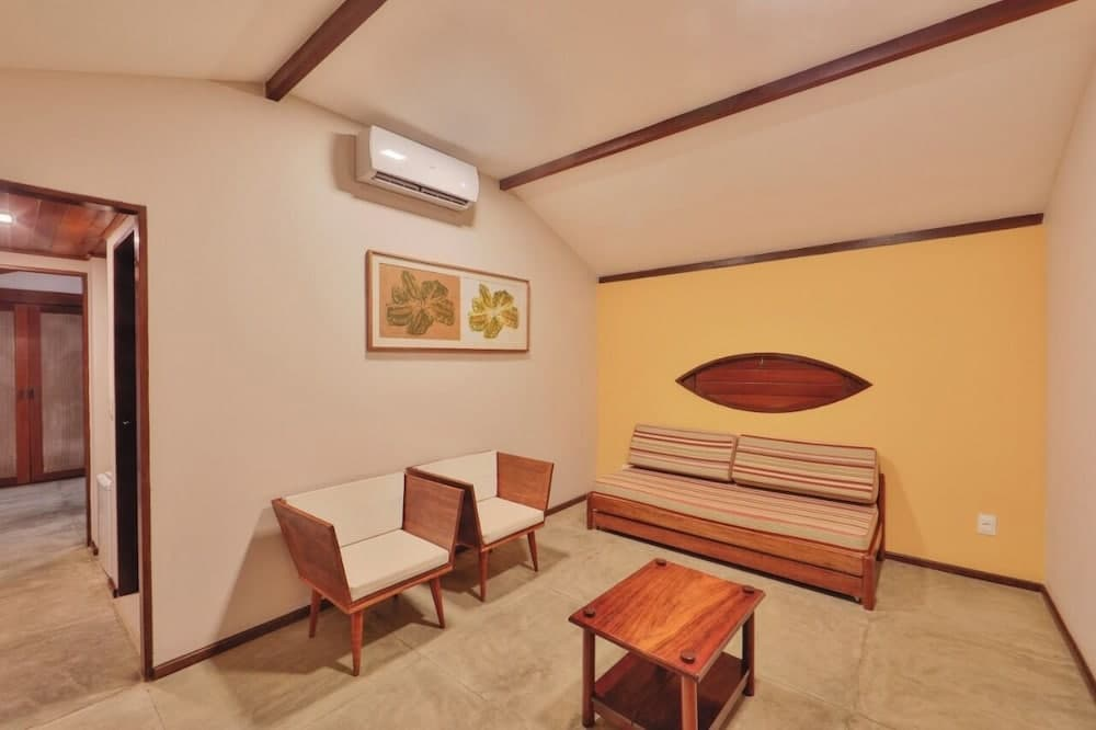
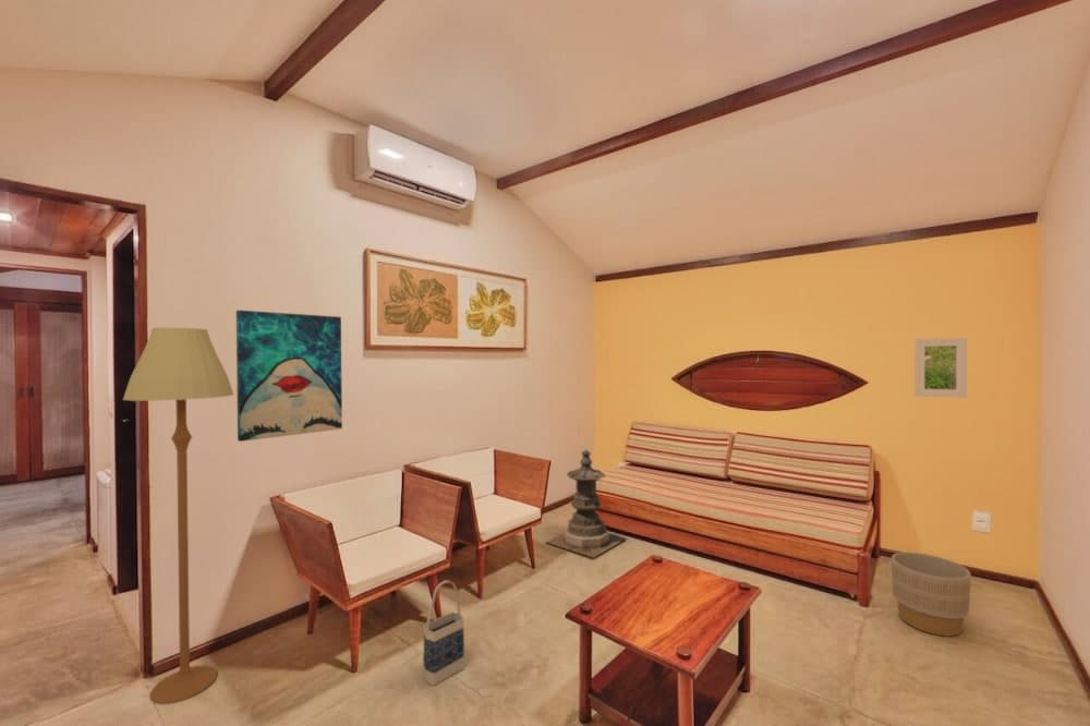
+ planter (929, 593)
+ bag (444, 627)
+ floor lamp (182, 507)
+ stone pagoda (586, 495)
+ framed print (940, 367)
+ wall art (292, 374)
